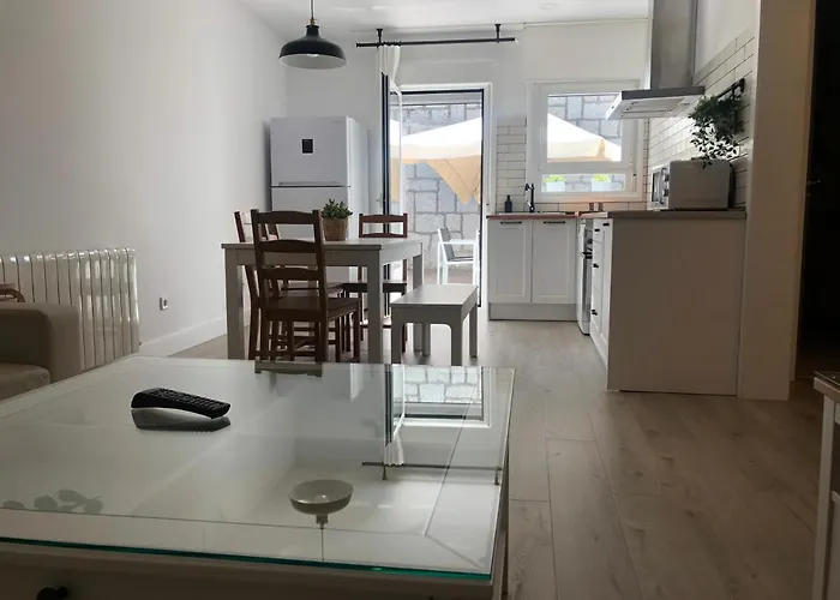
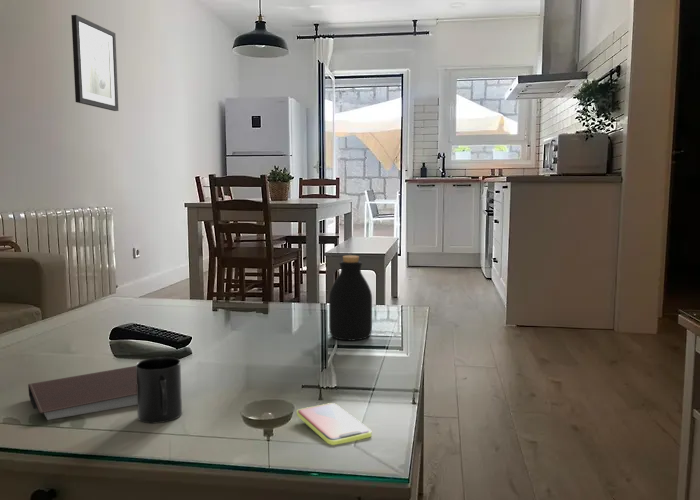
+ bottle (350, 296)
+ mug (160, 392)
+ smartphone (332, 423)
+ notebook (98, 391)
+ wall art (96, 66)
